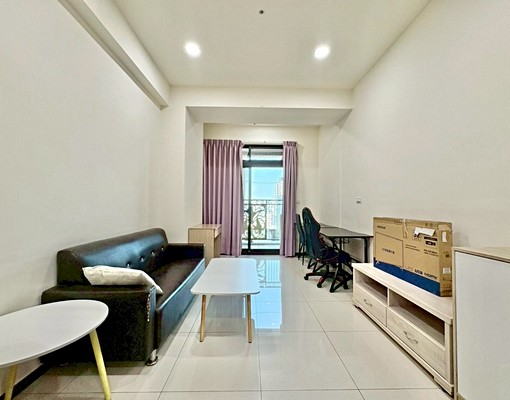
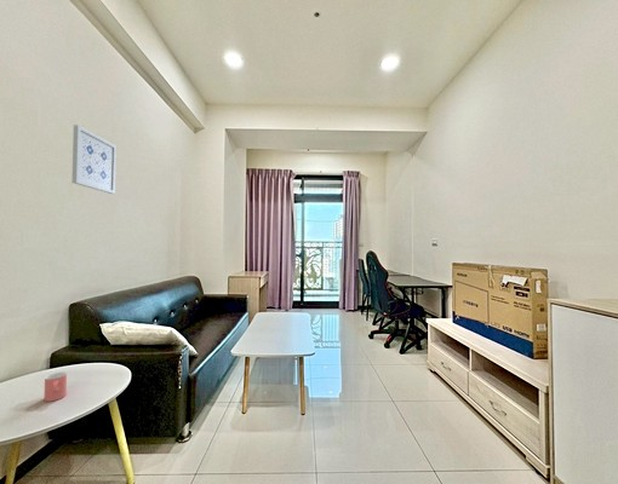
+ cup (55, 387)
+ wall art (96, 162)
